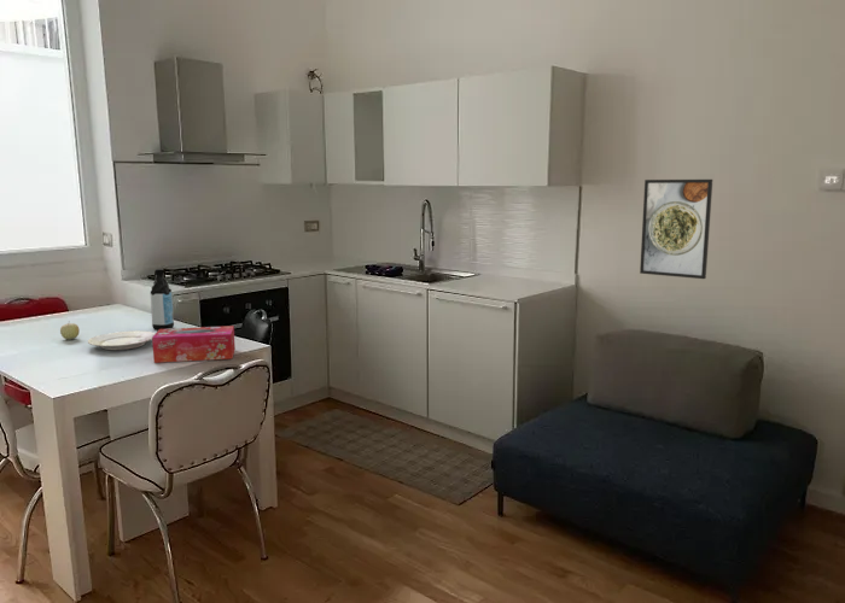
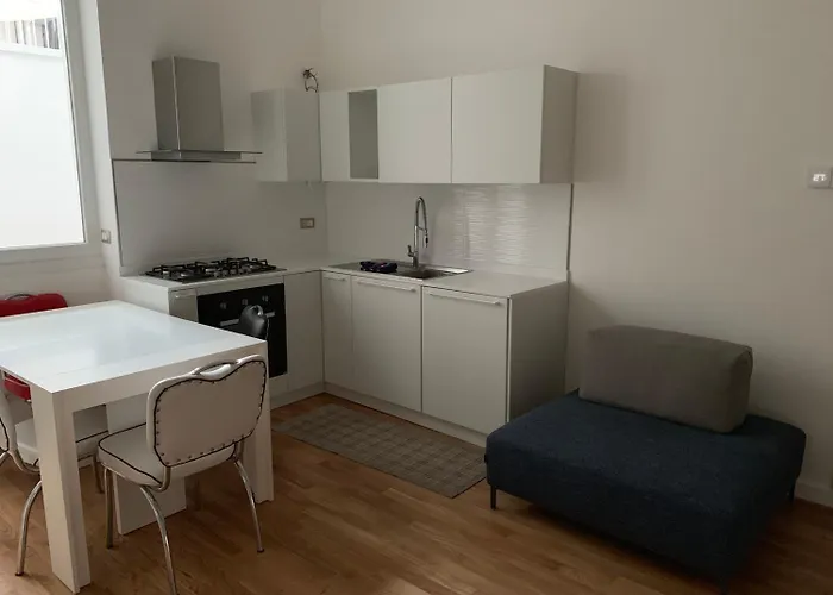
- water bottle (161, 298)
- tissue box (194, 344)
- plate (123, 340)
- fruit (69, 329)
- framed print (675, 228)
